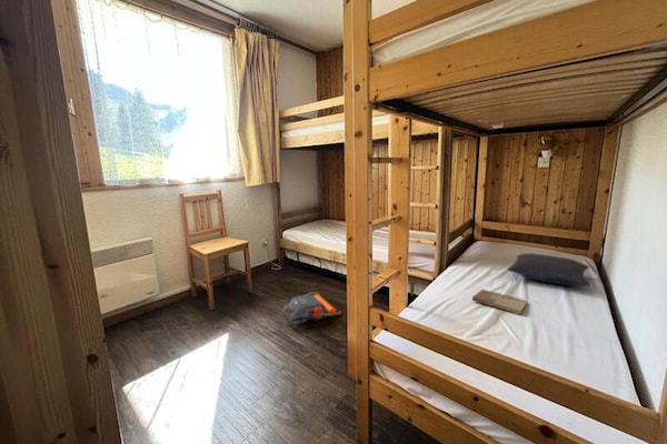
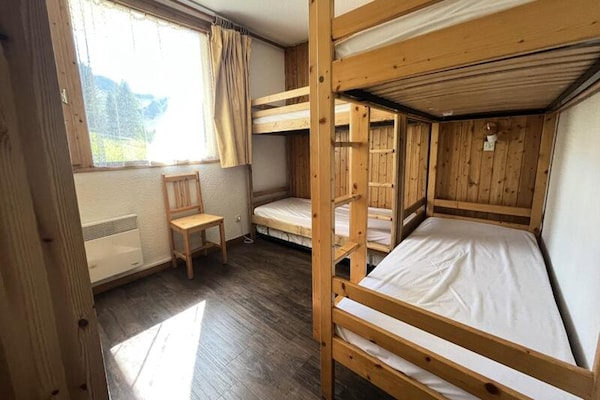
- backpack (311, 303)
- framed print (499, 300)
- pillow (548, 268)
